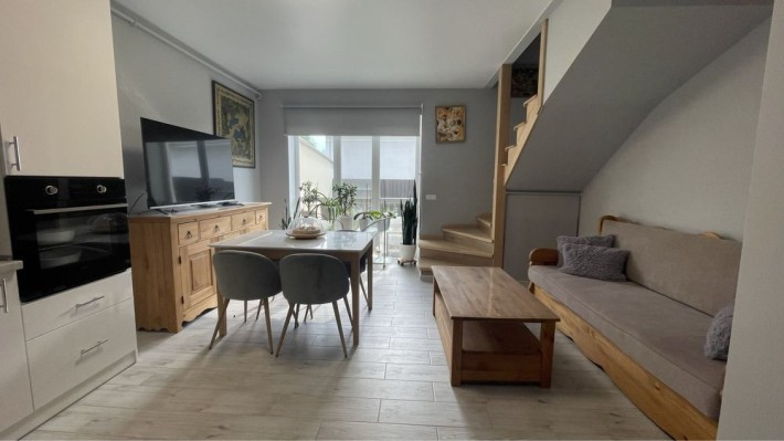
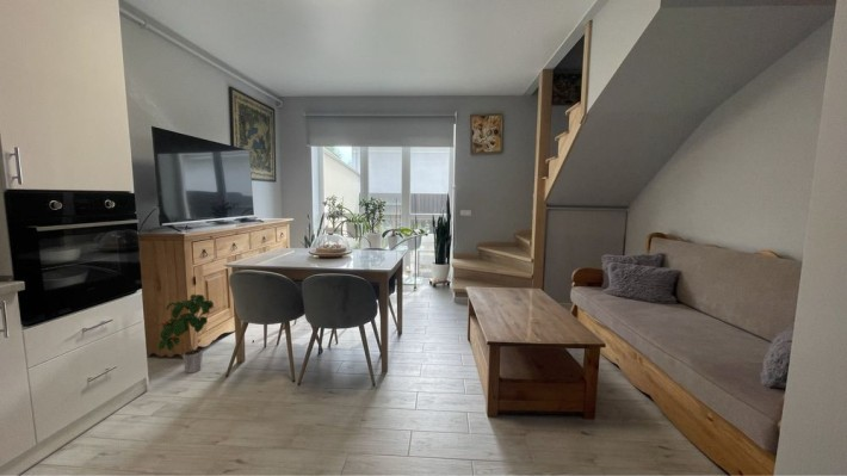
+ potted plant (188, 334)
